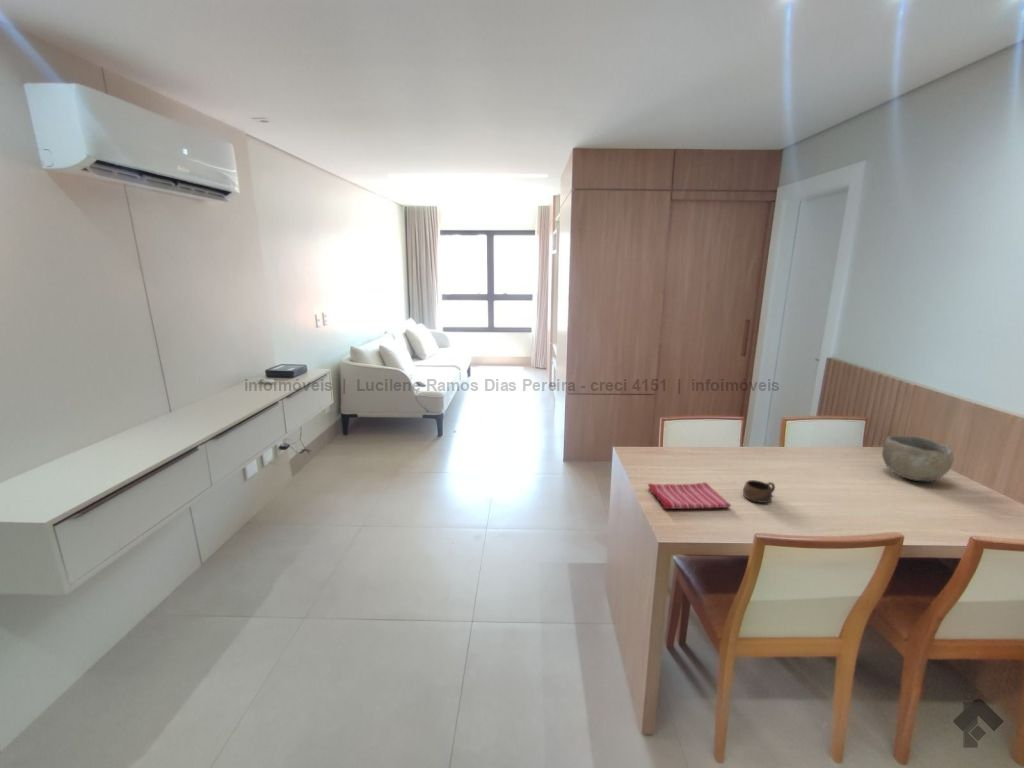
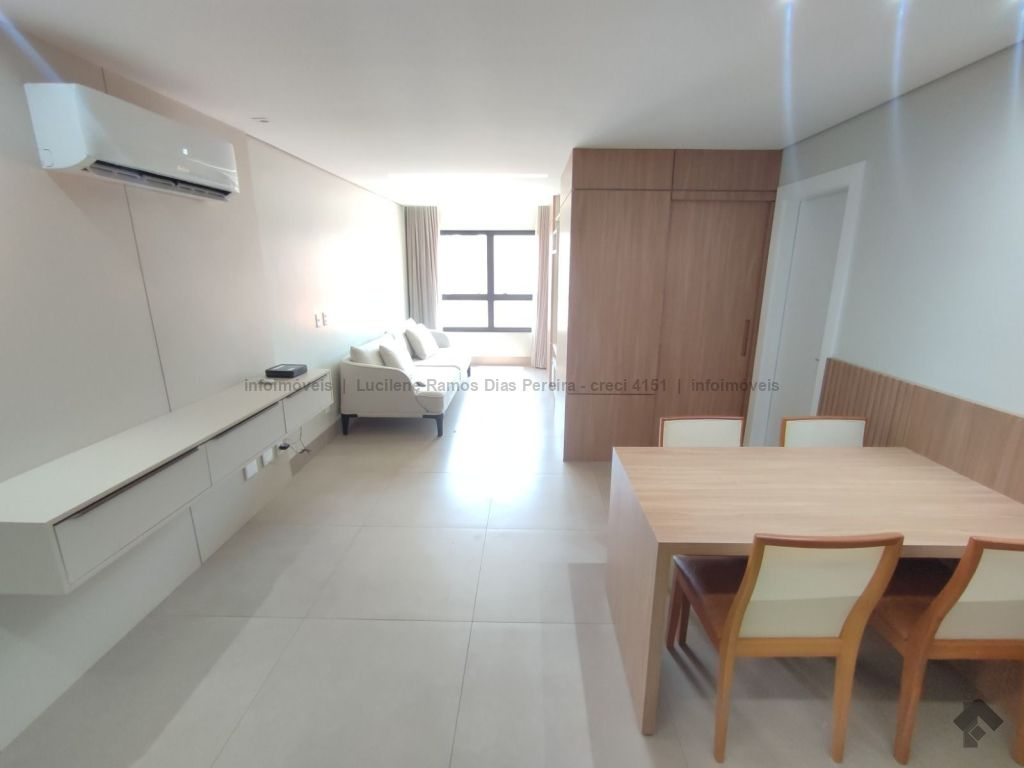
- cup (761, 491)
- bowl (915, 459)
- dish towel (686, 495)
